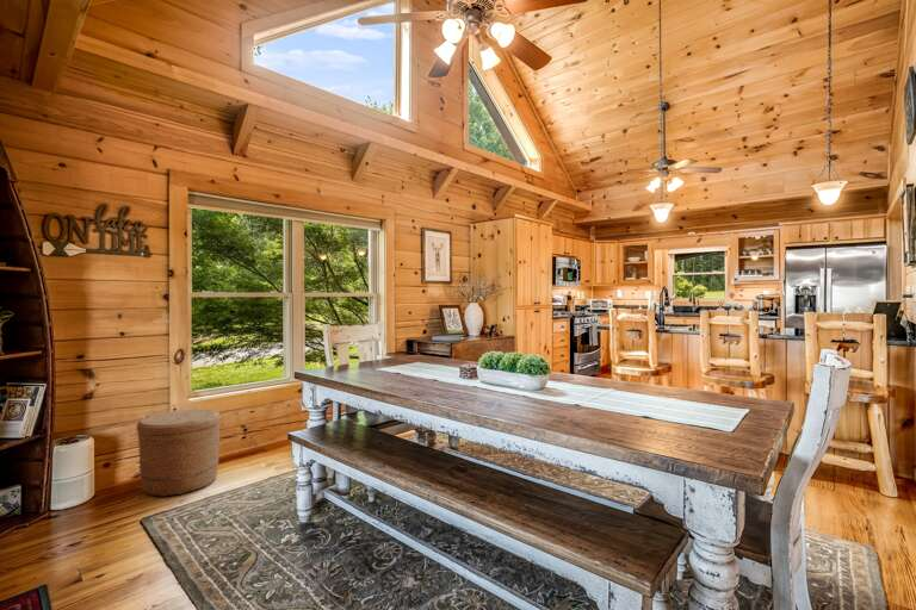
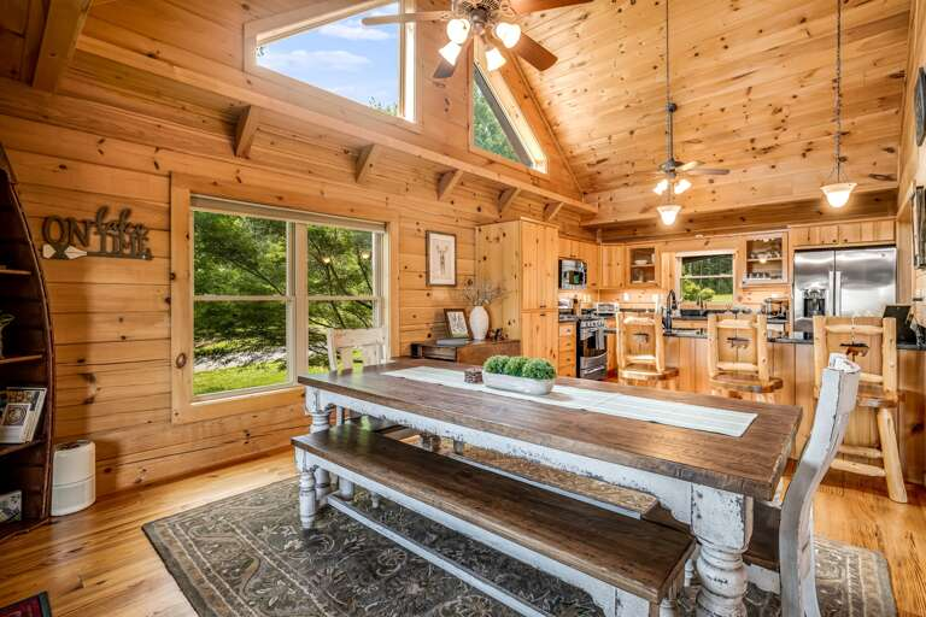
- woven basket (180, 449)
